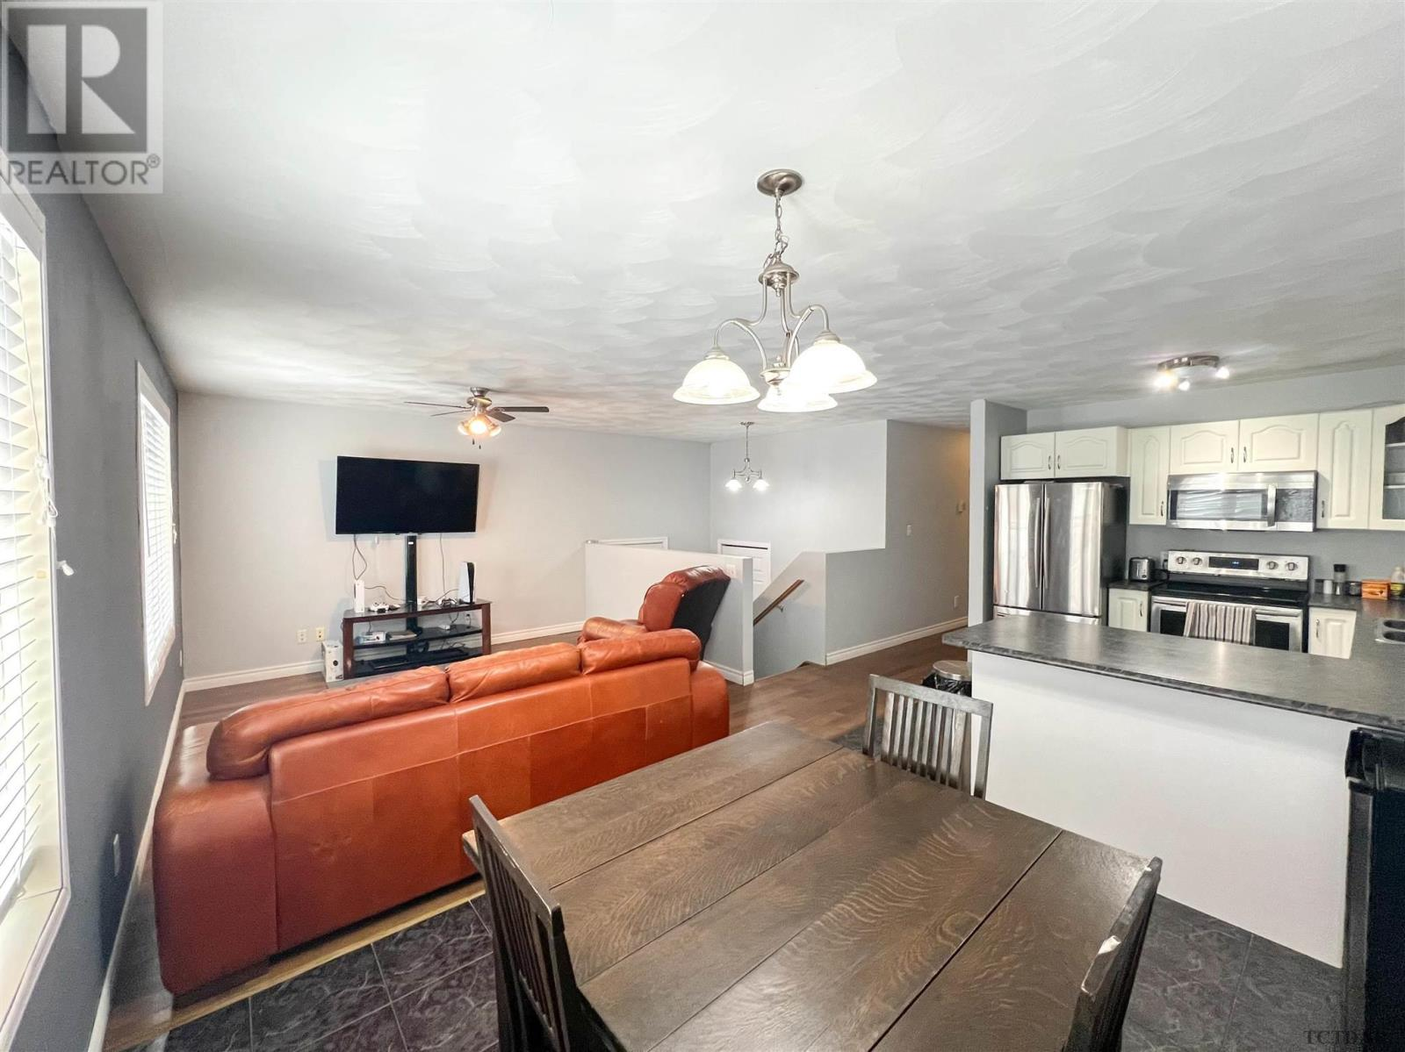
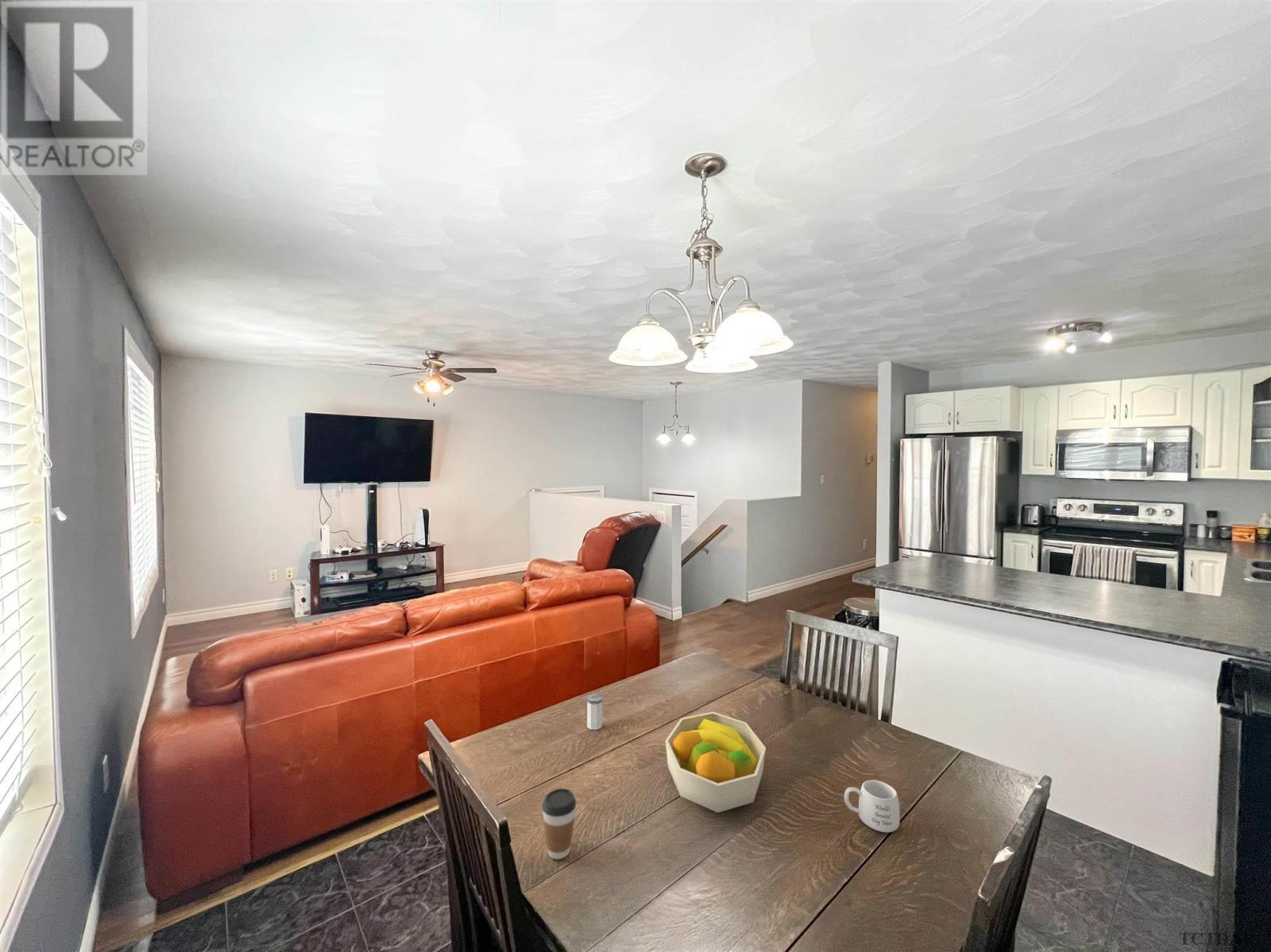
+ fruit bowl (715, 754)
+ coffee cup (558, 824)
+ mug (871, 804)
+ salt shaker (594, 711)
